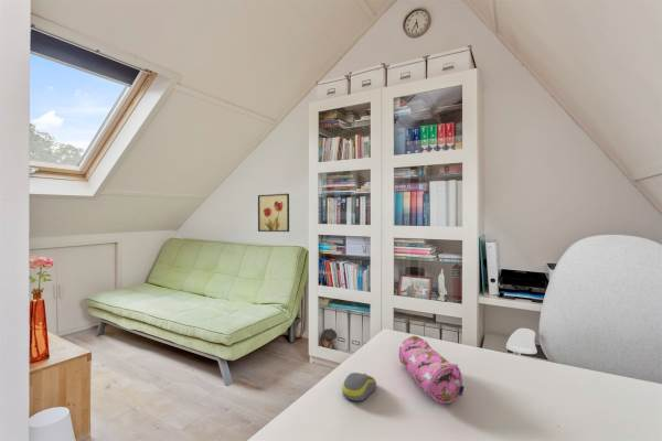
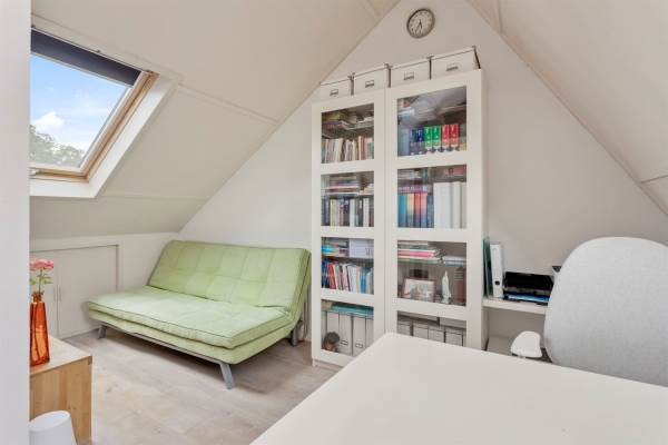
- pencil case (427, 365)
- wall art (274, 213)
- computer mouse (359, 381)
